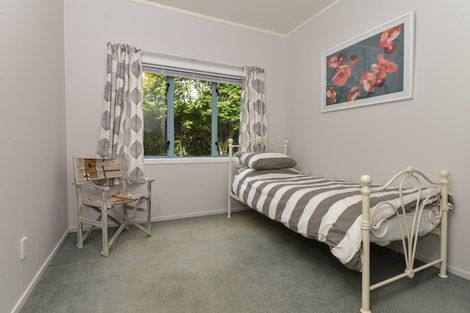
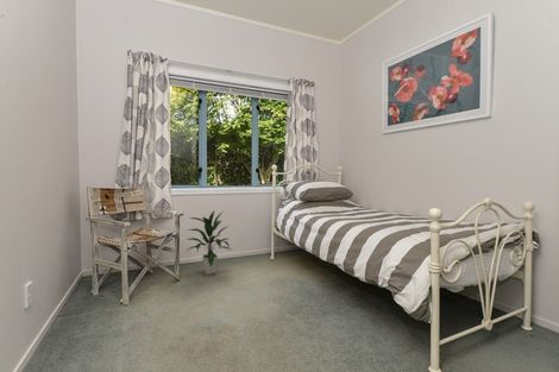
+ indoor plant (208, 241)
